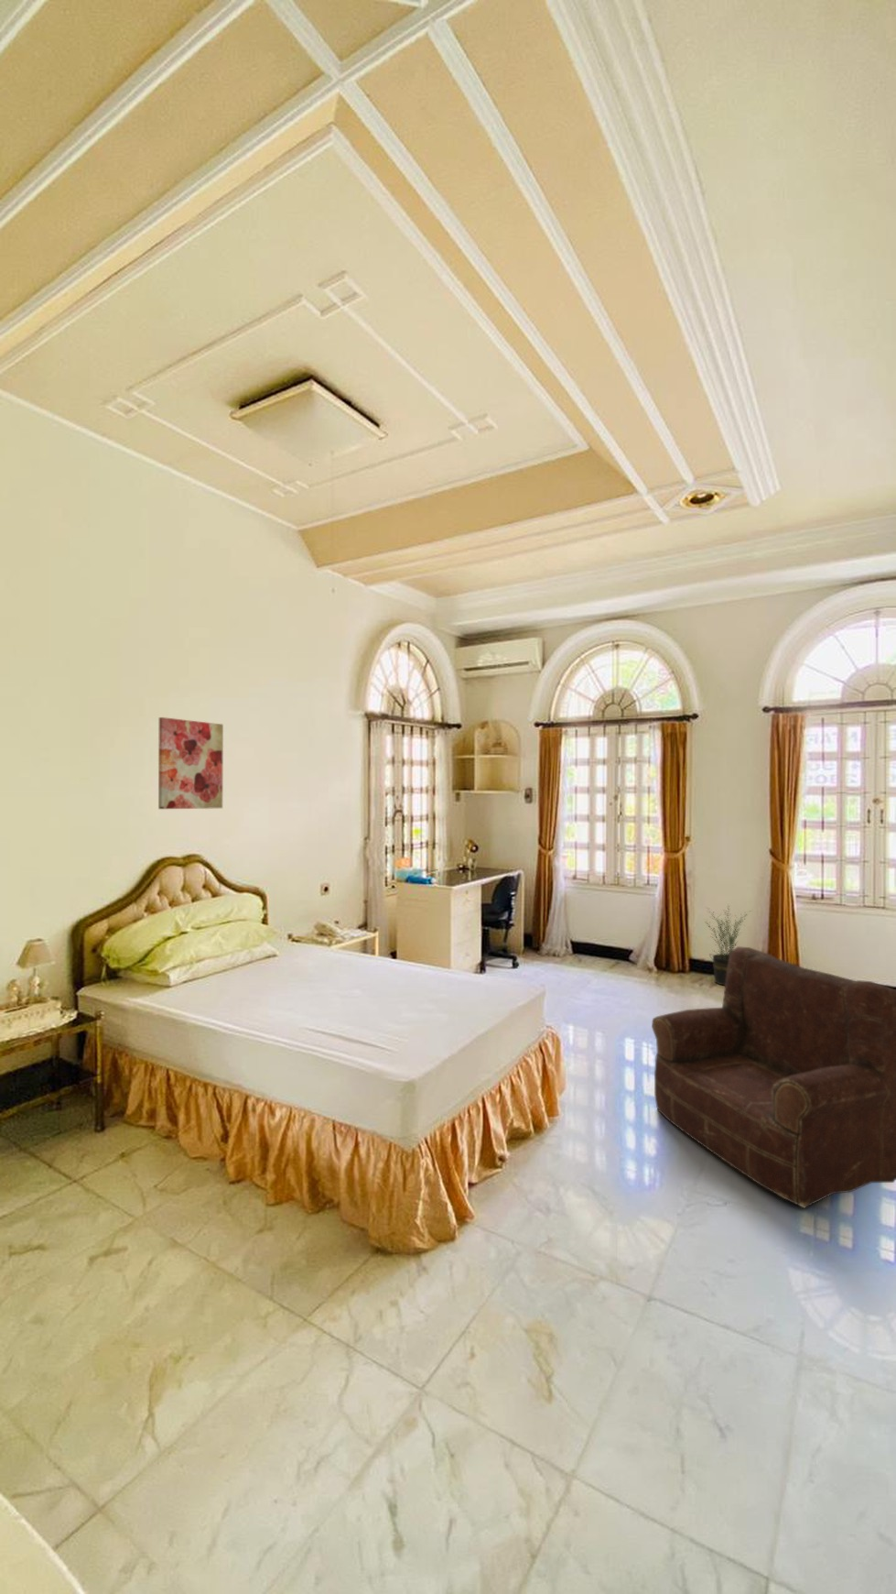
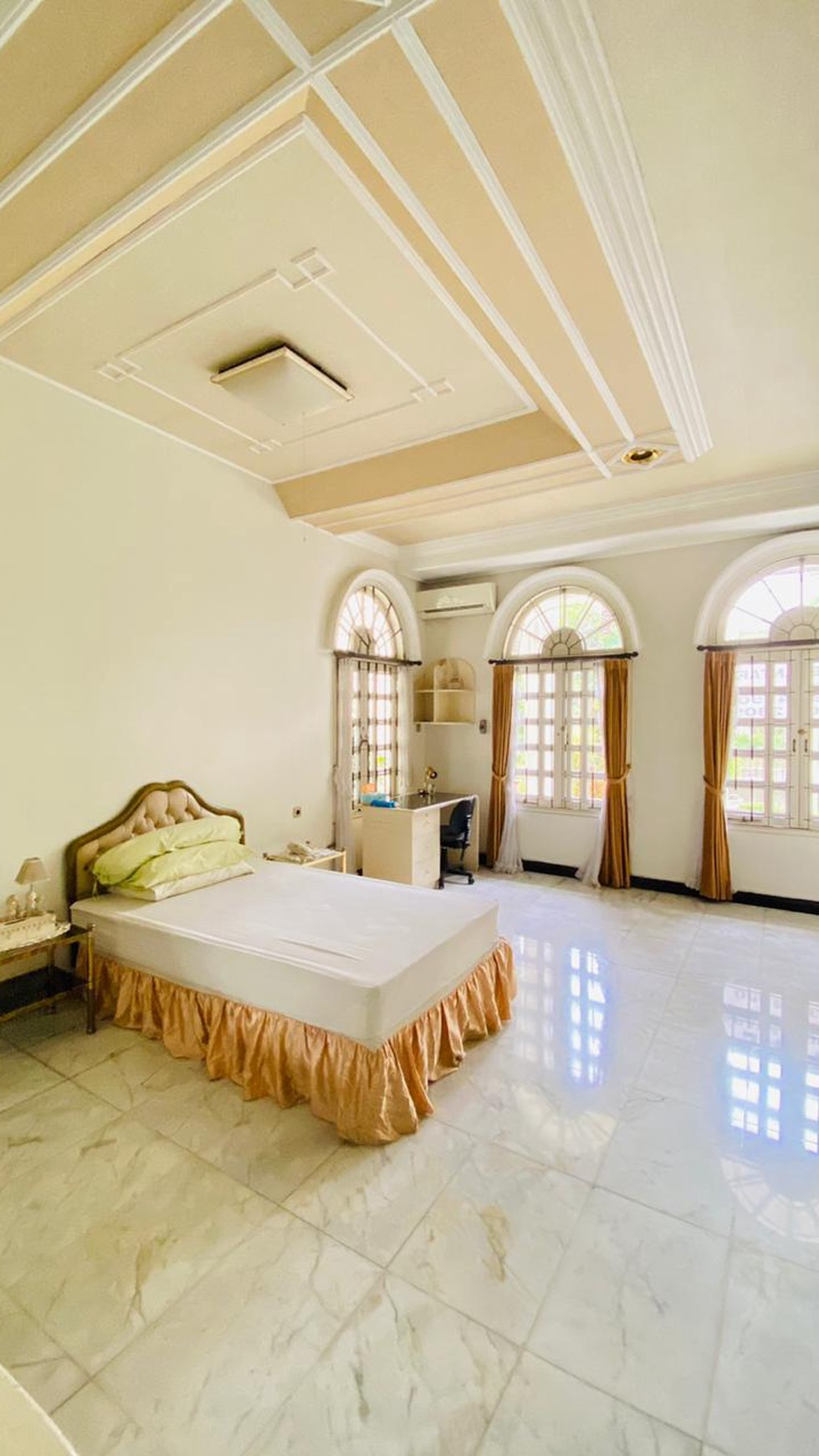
- wall art (191, 764)
- potted plant (725, 944)
- armchair (766, 1053)
